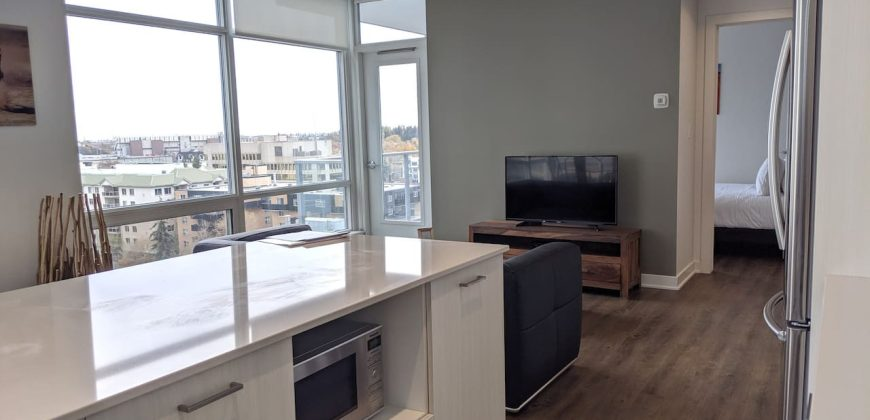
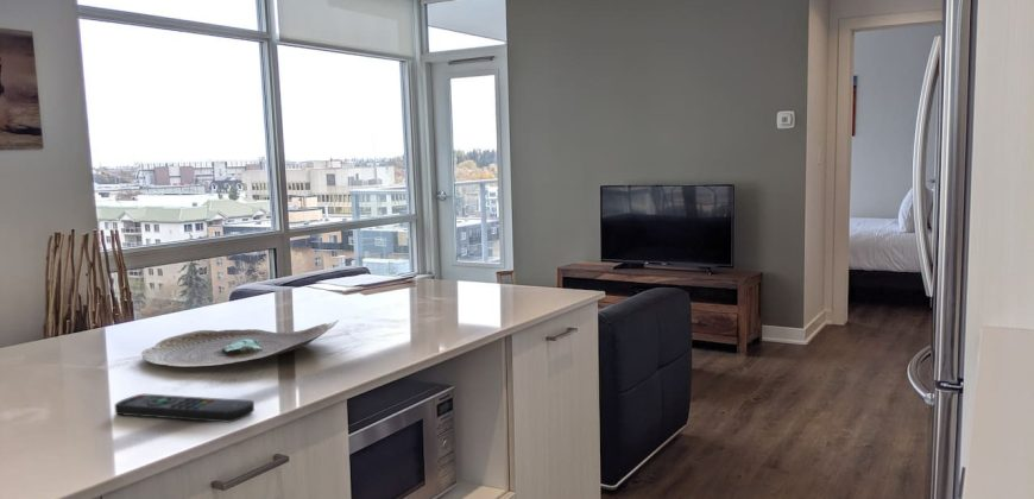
+ remote control (184, 406)
+ decorative bowl (239, 339)
